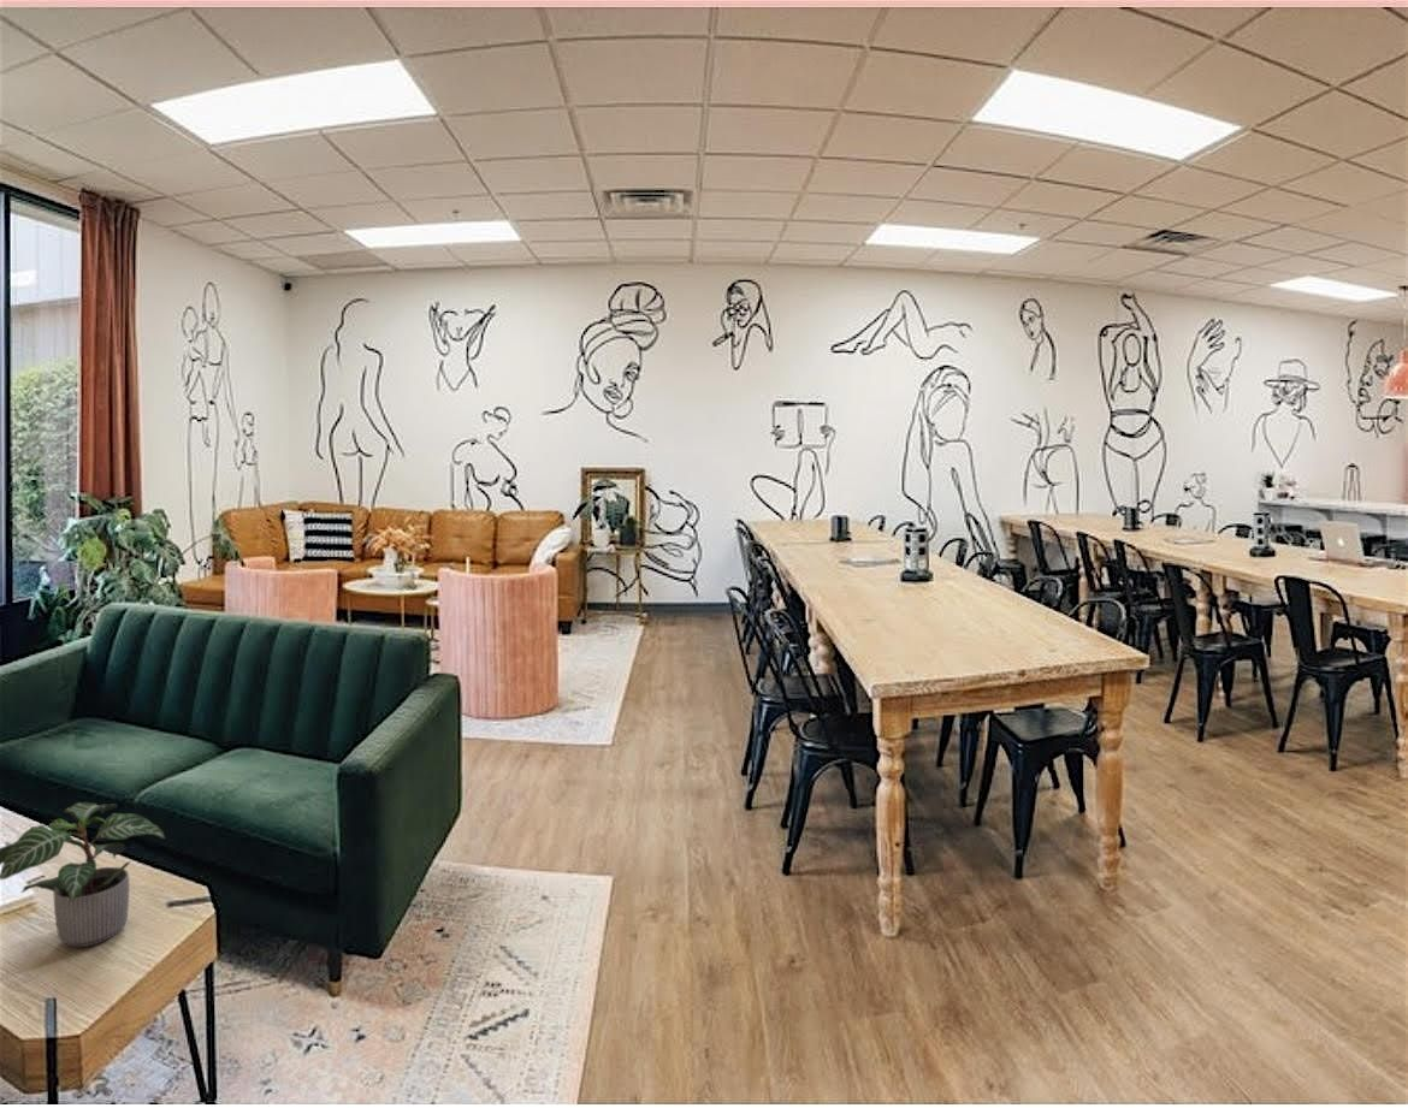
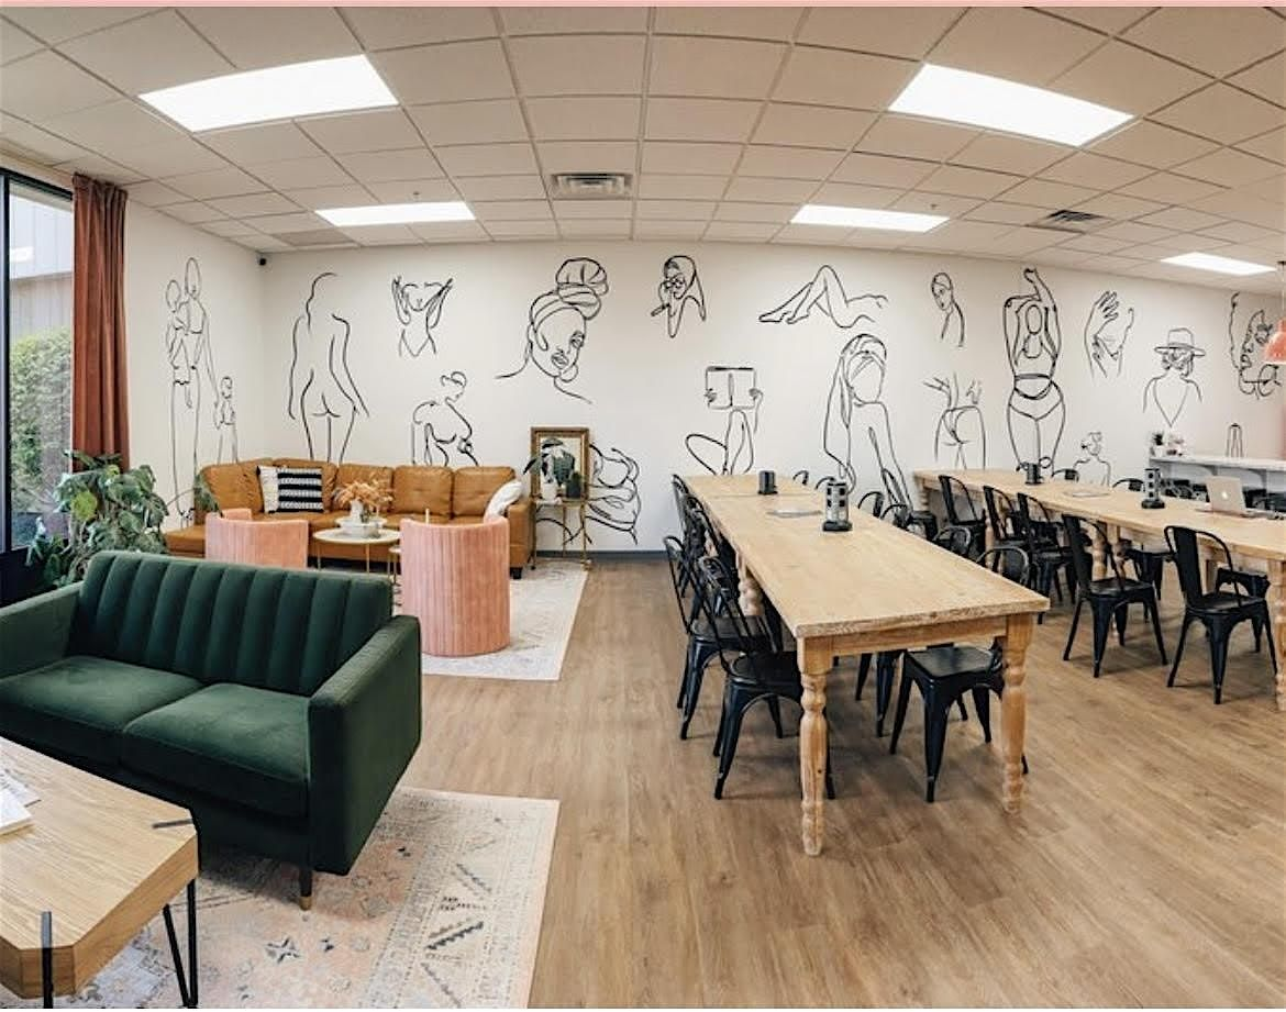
- potted plant (81, 873)
